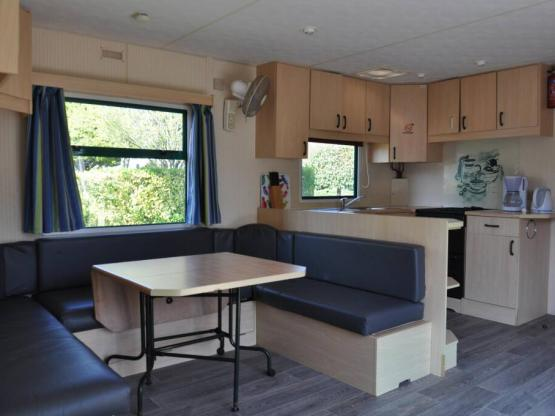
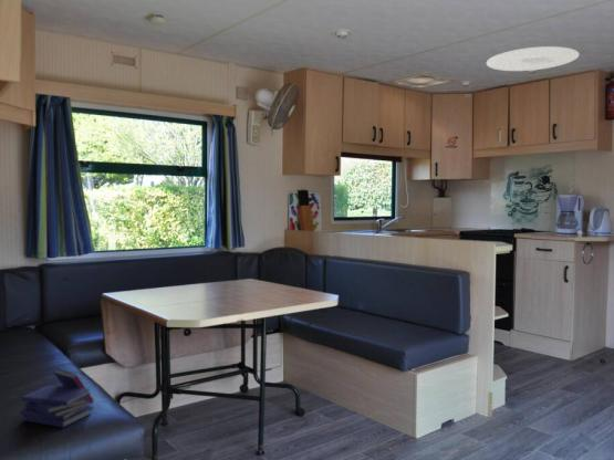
+ book (63, 393)
+ ceiling light (531, 55)
